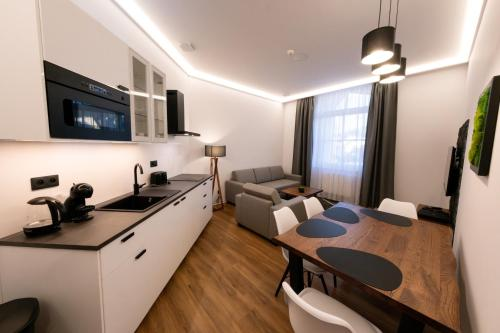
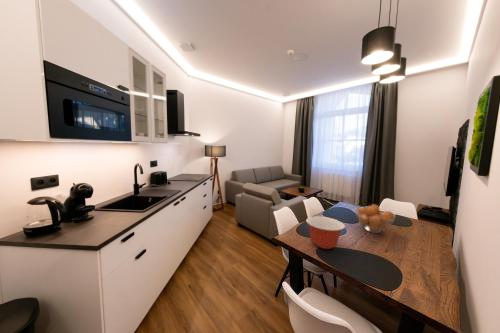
+ mixing bowl (324, 233)
+ fruit basket (373, 218)
